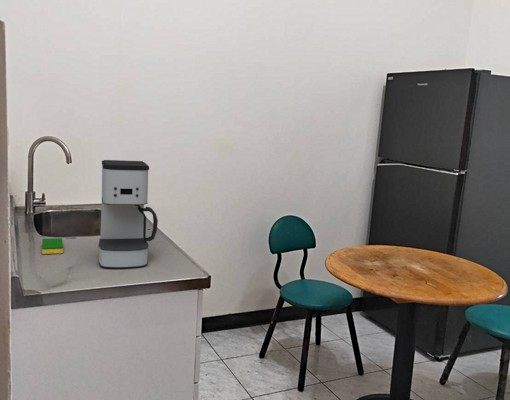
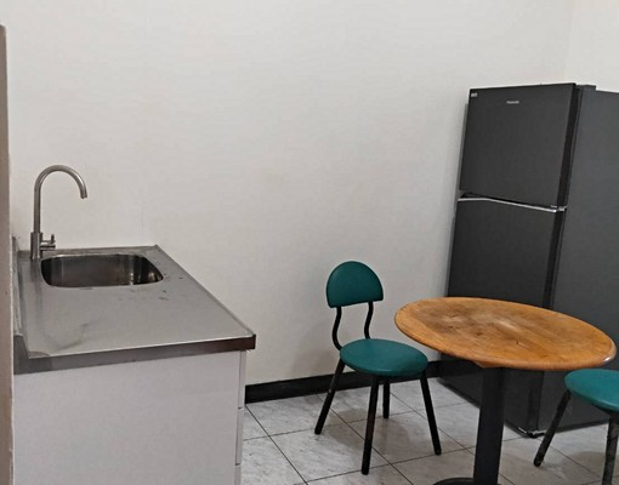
- dish sponge (52, 245)
- coffee maker (128, 212)
